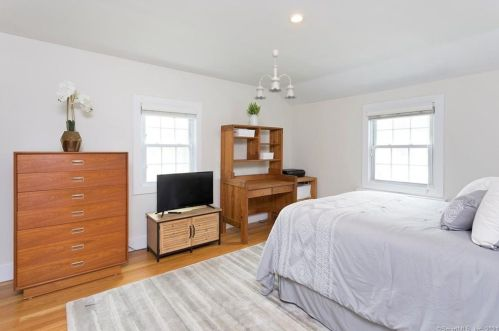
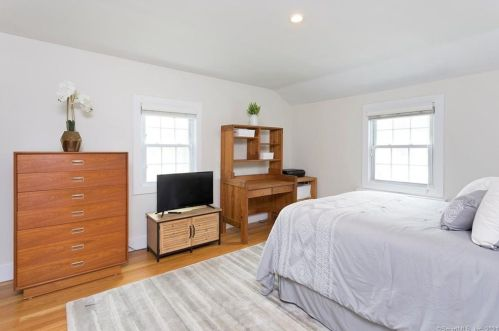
- ceiling light fixture (275, 72)
